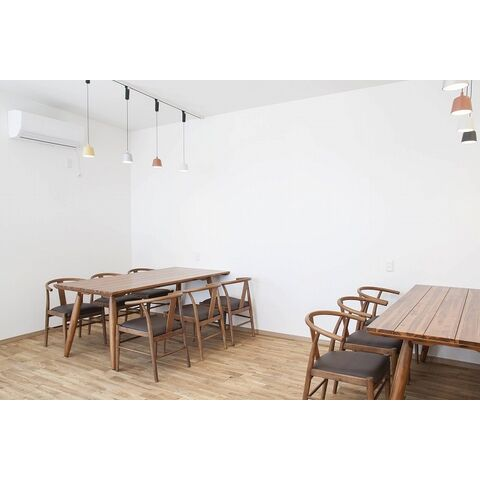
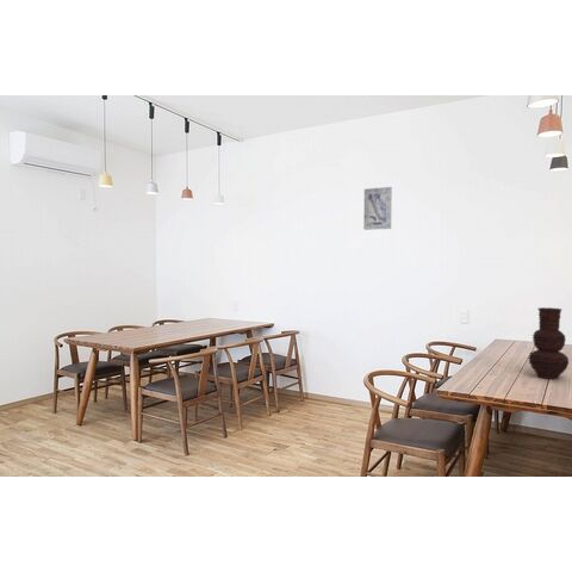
+ vase (548, 342)
+ wall art (377, 209)
